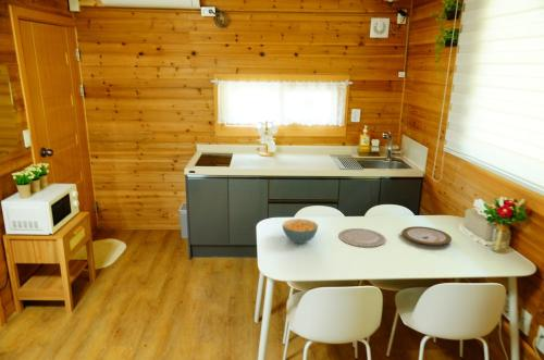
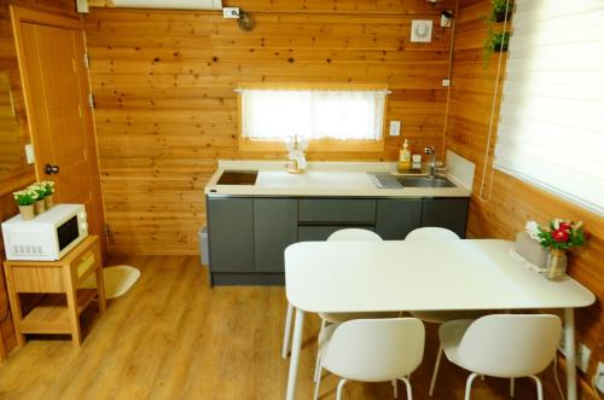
- chinaware (361, 236)
- cereal bowl (299, 233)
- plate (425, 236)
